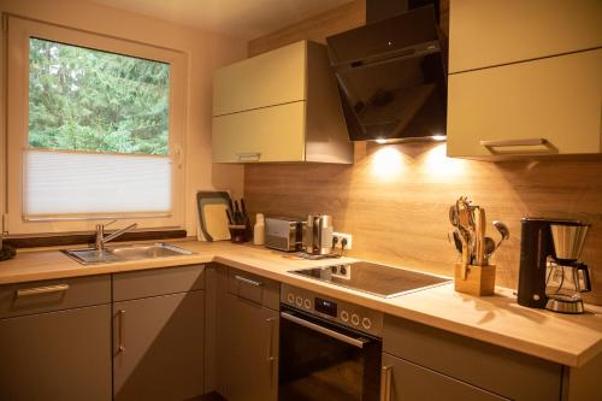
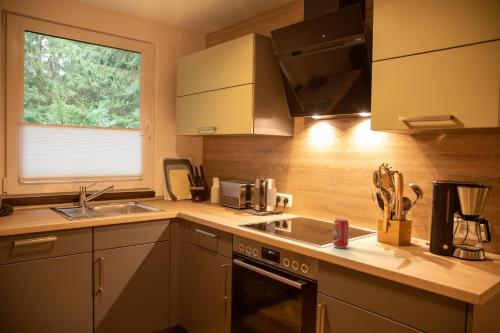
+ beverage can (341, 233)
